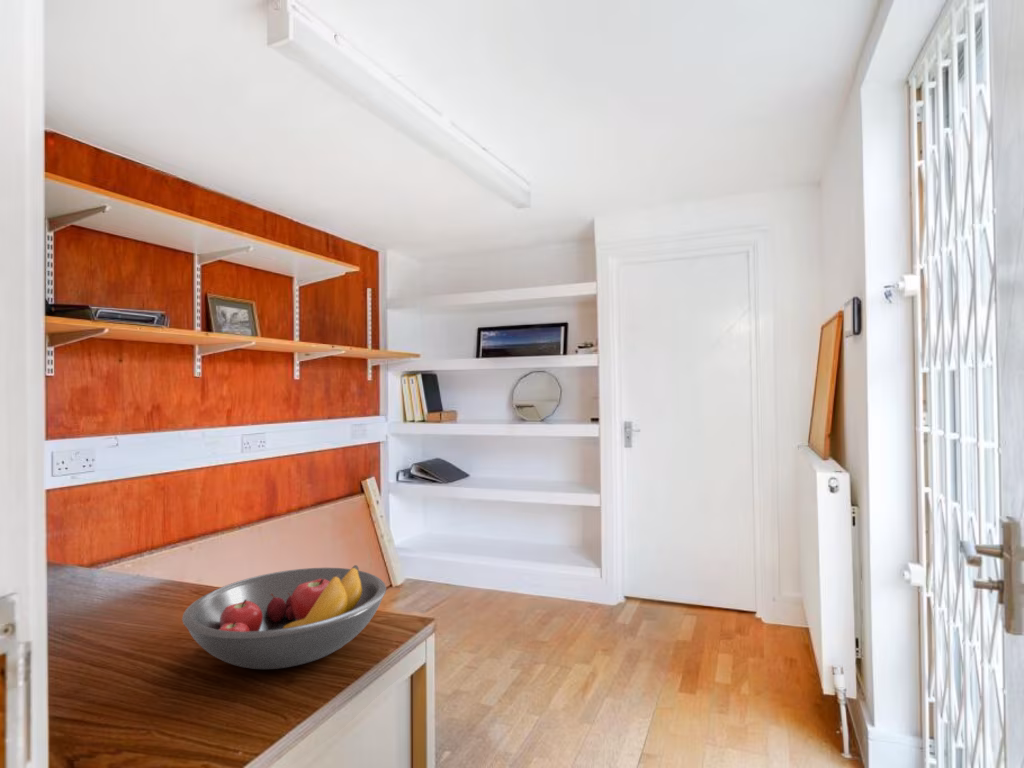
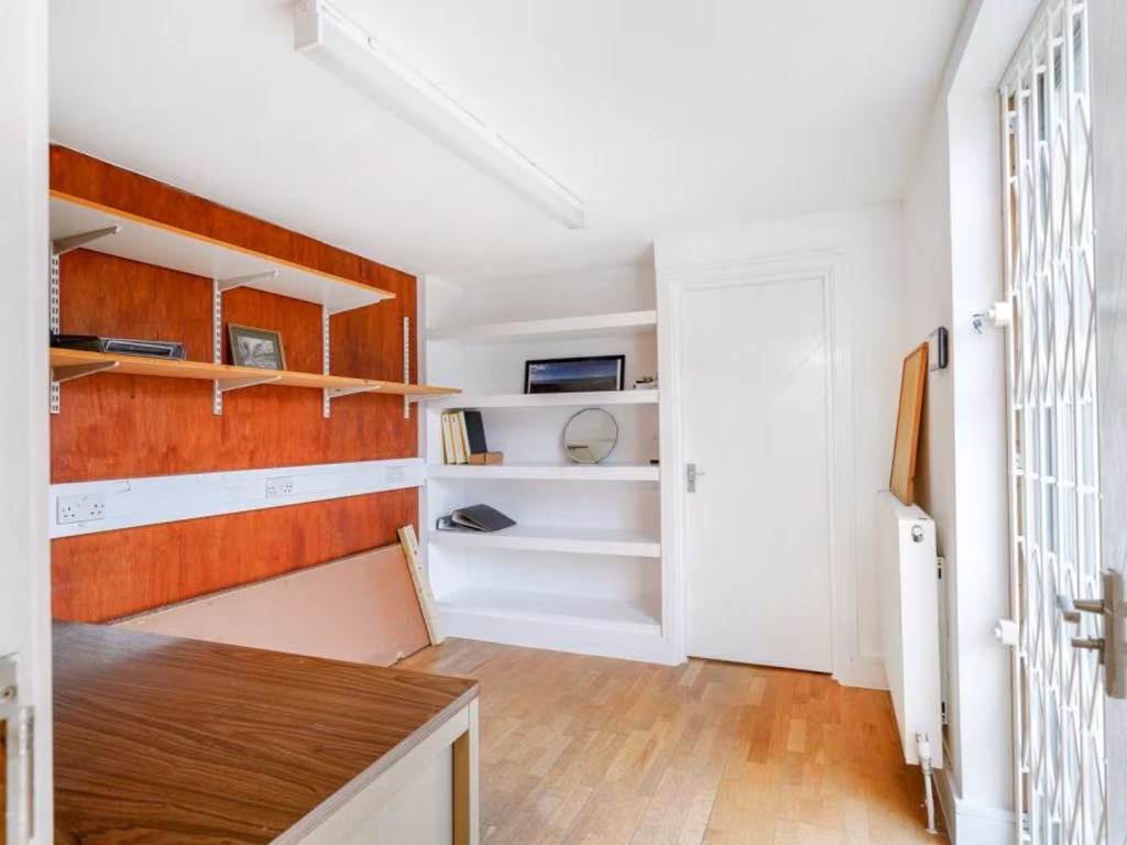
- fruit bowl (290, 615)
